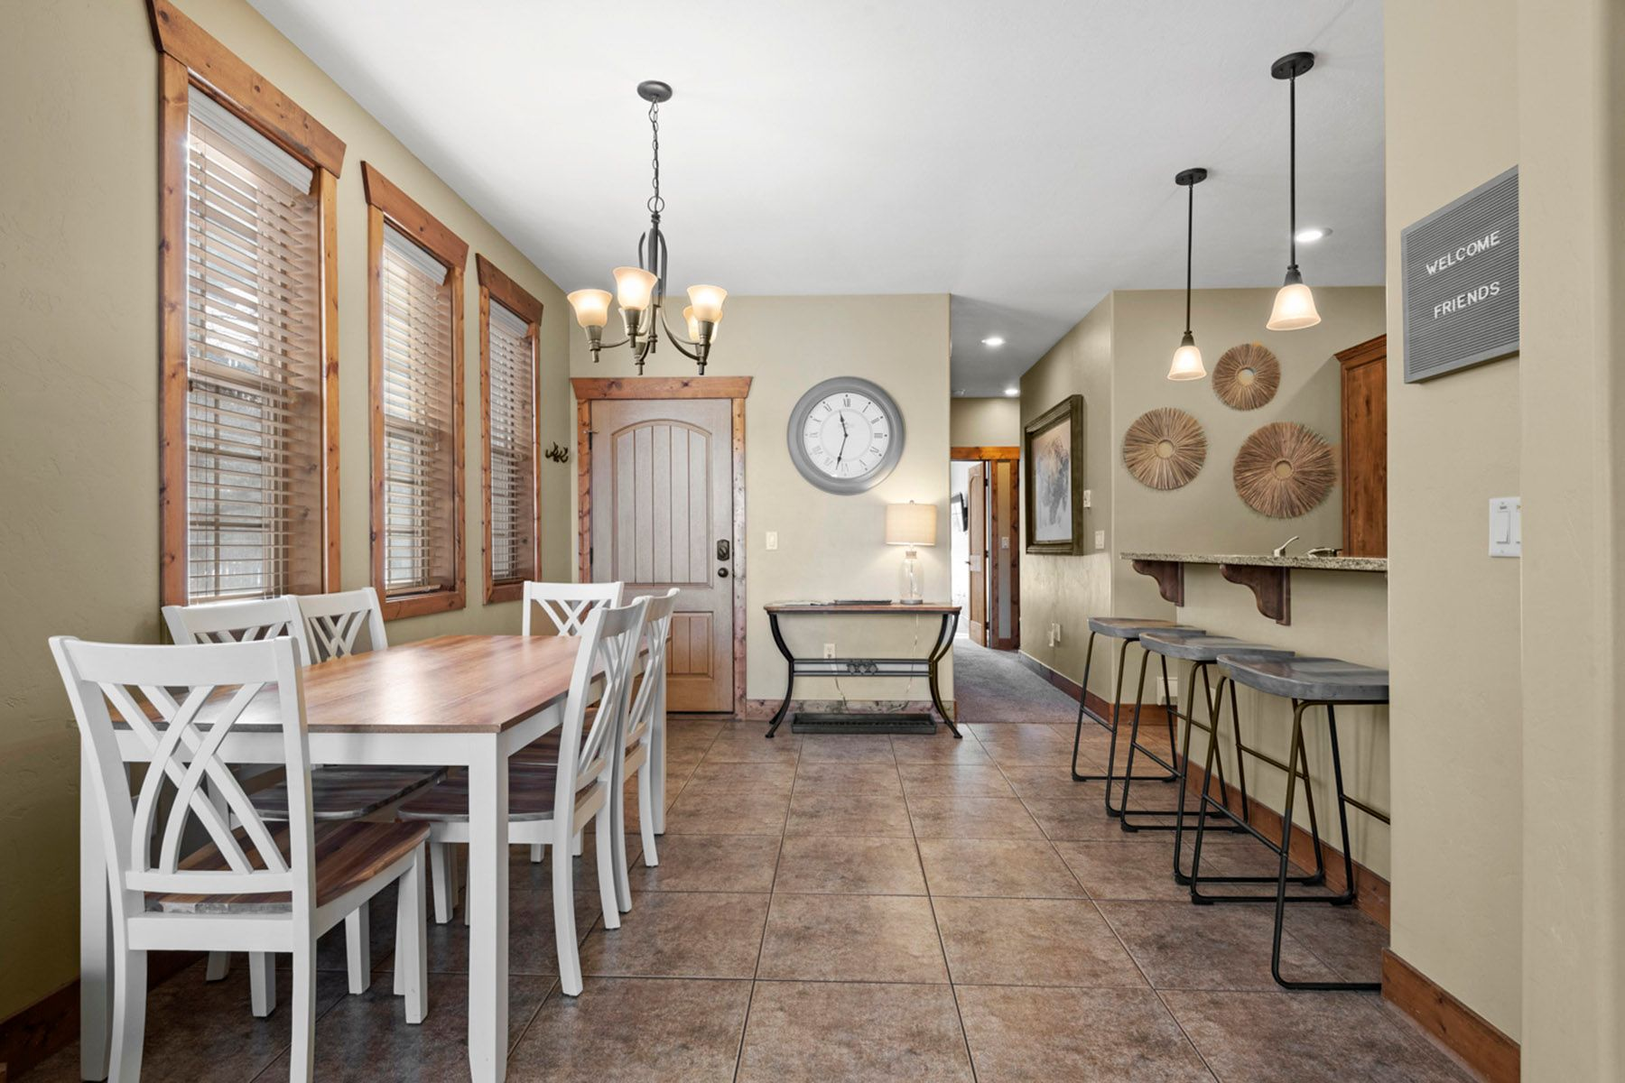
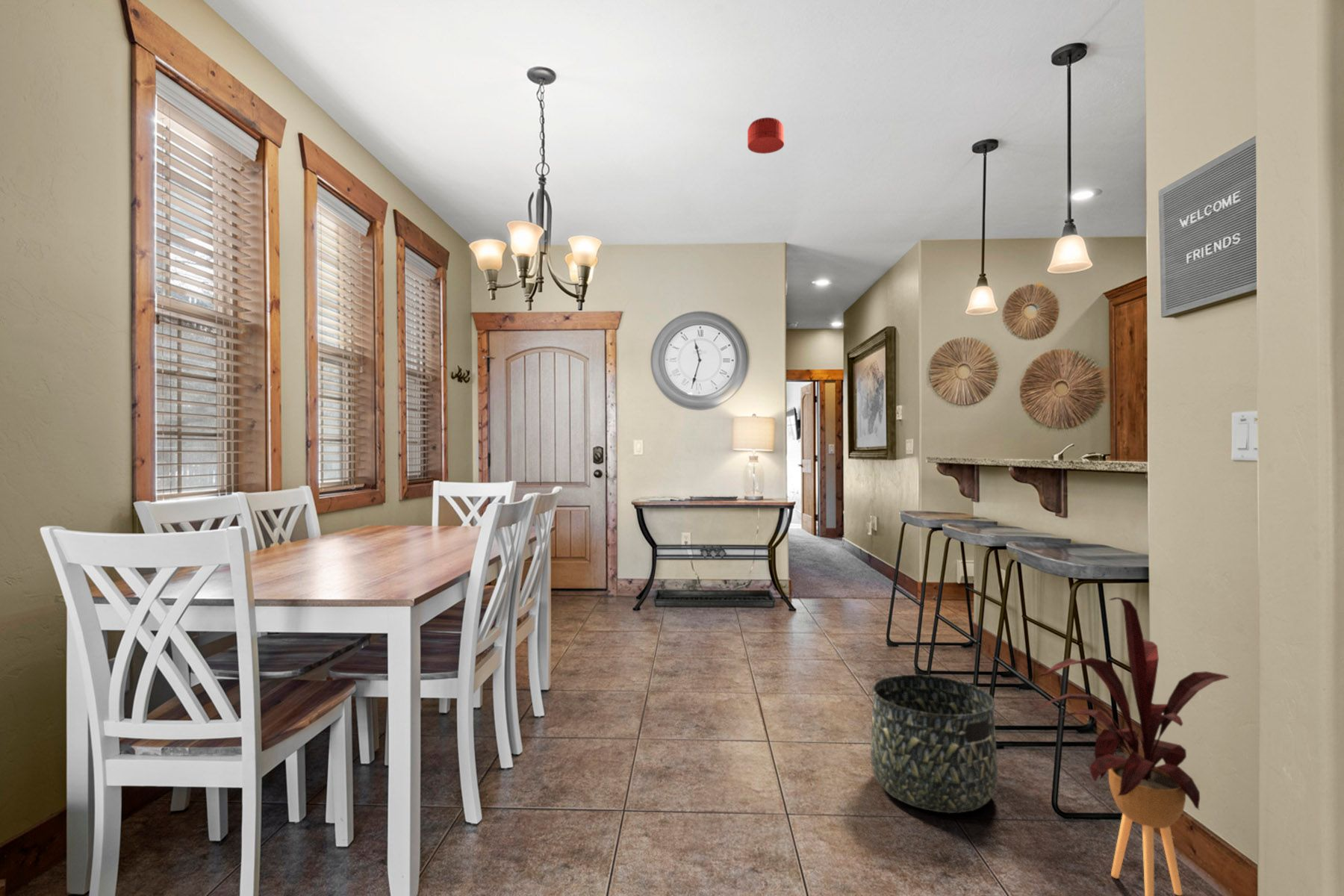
+ smoke detector (765, 134)
+ basket (932, 741)
+ house plant (1126, 736)
